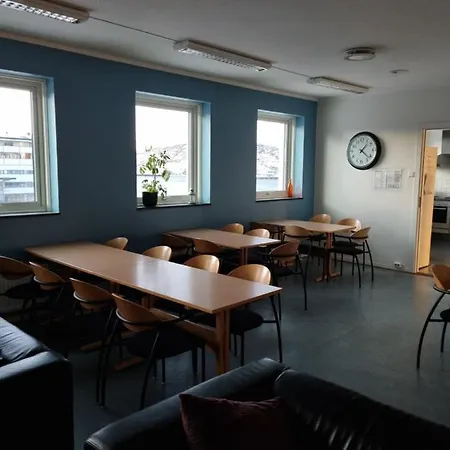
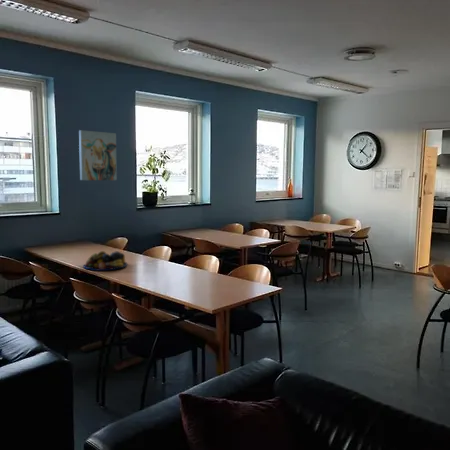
+ fruit bowl (105, 258)
+ wall art (98, 156)
